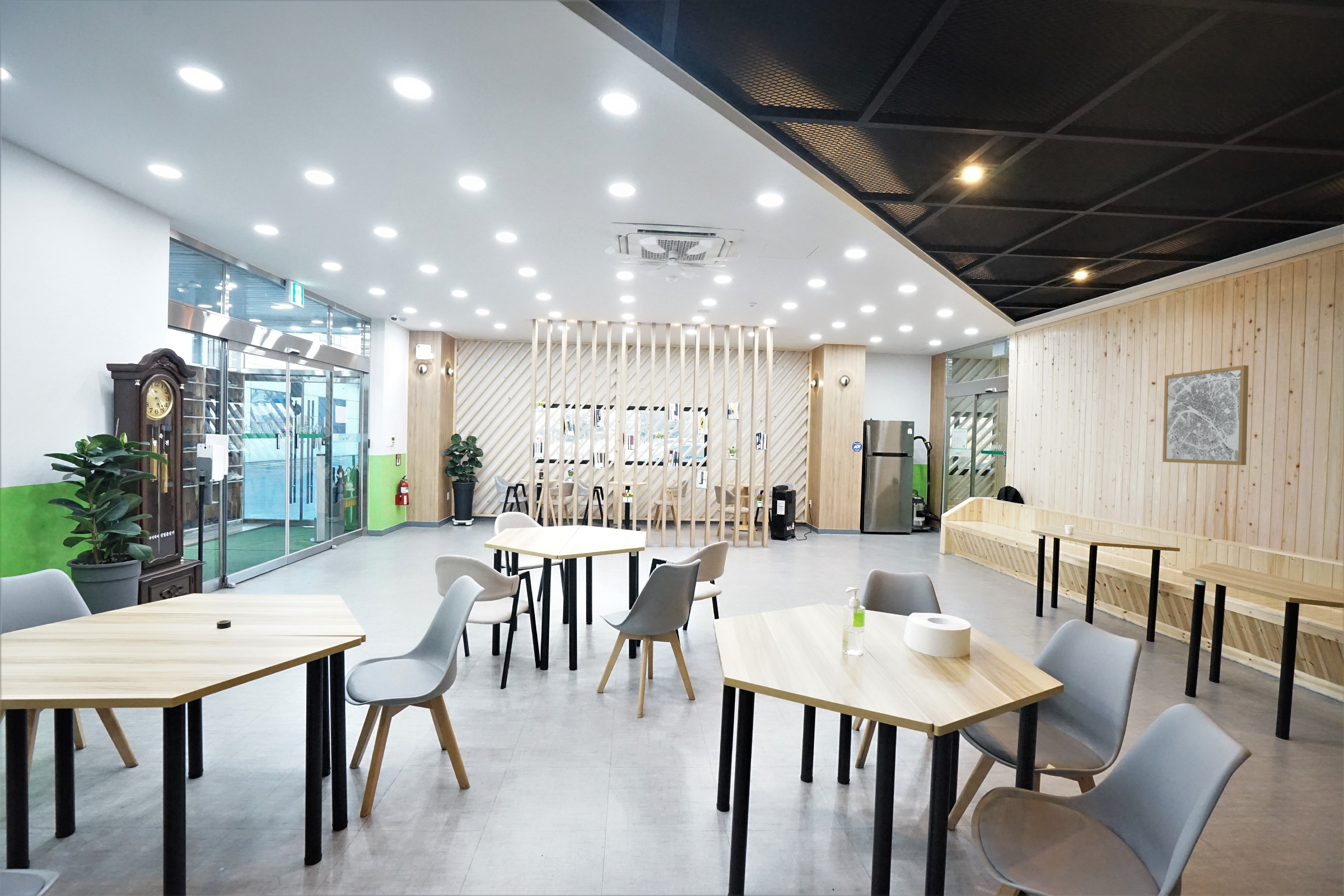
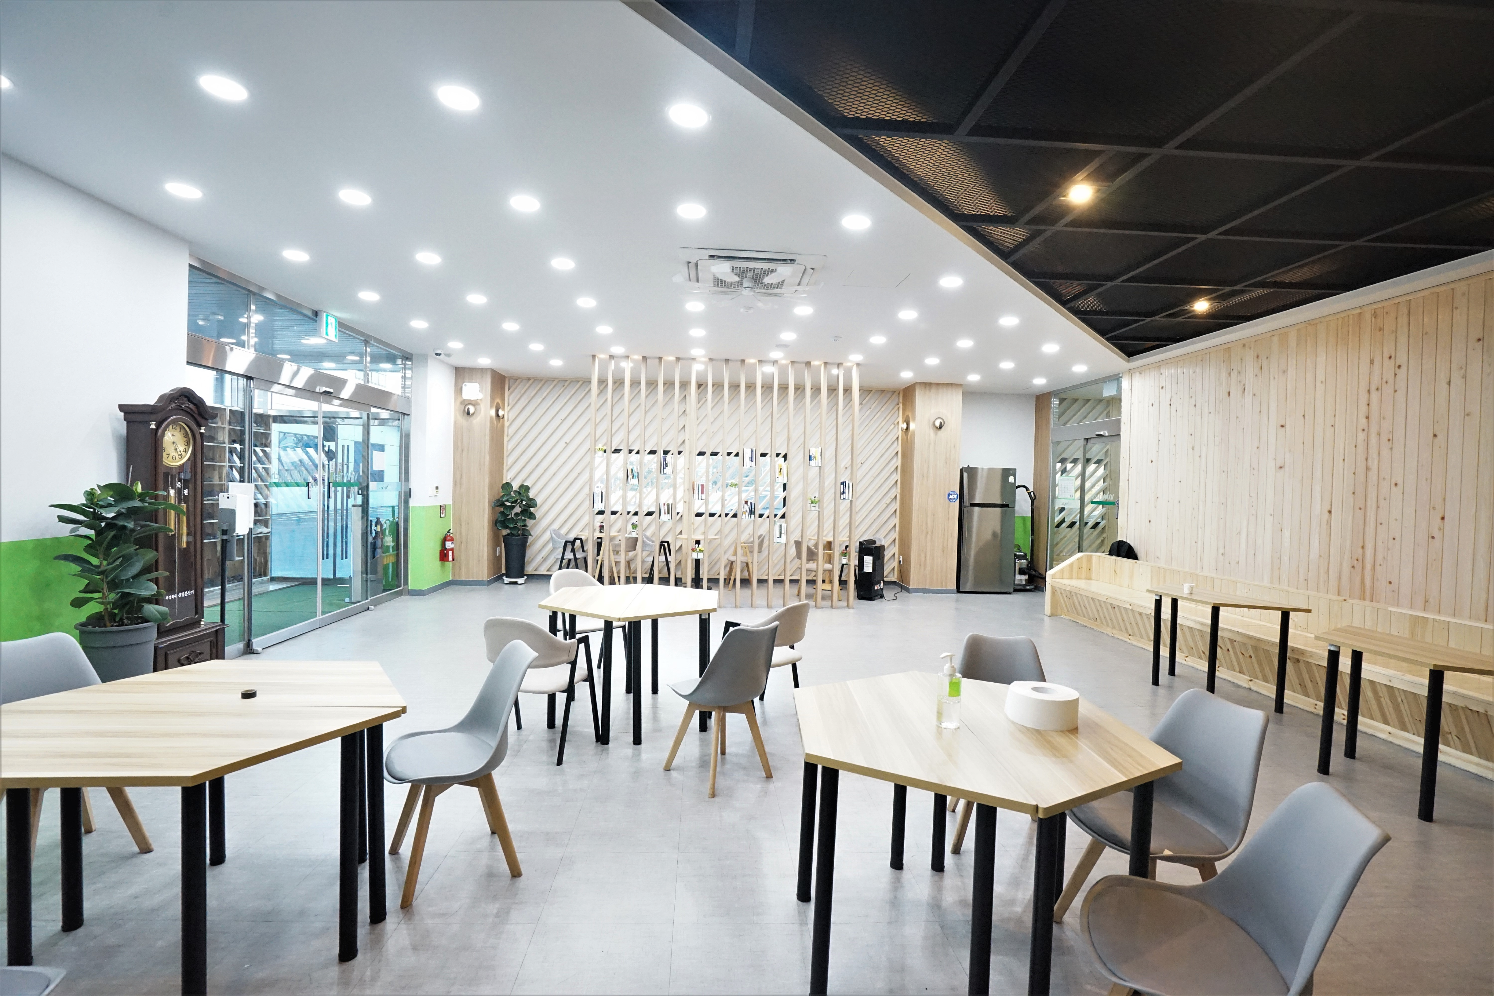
- wall art (1202, 417)
